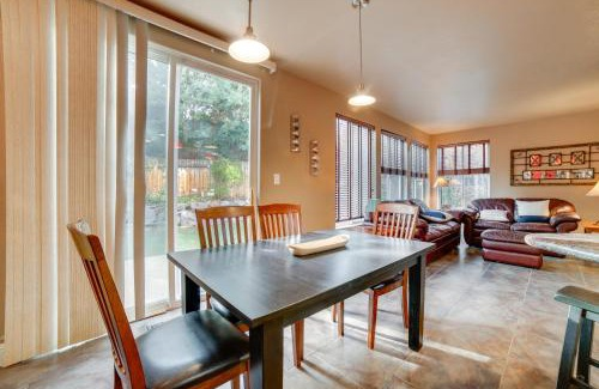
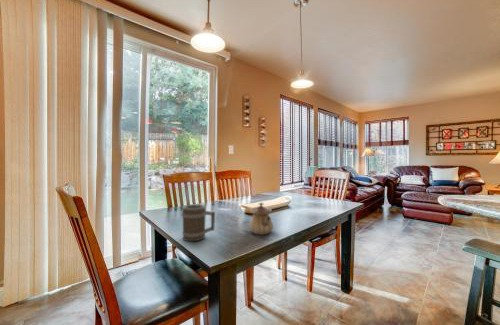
+ teapot (260, 216)
+ barrel (198, 221)
